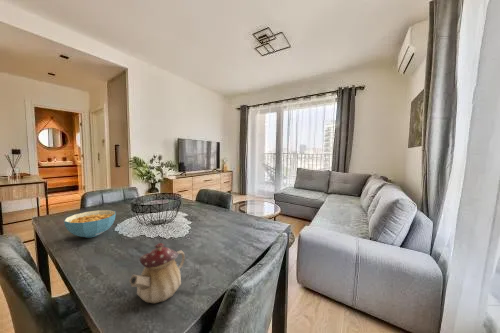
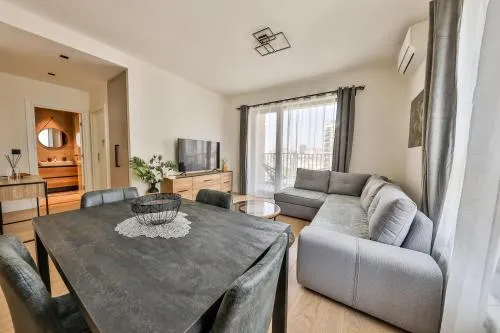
- cereal bowl (92, 225)
- teapot (162, 265)
